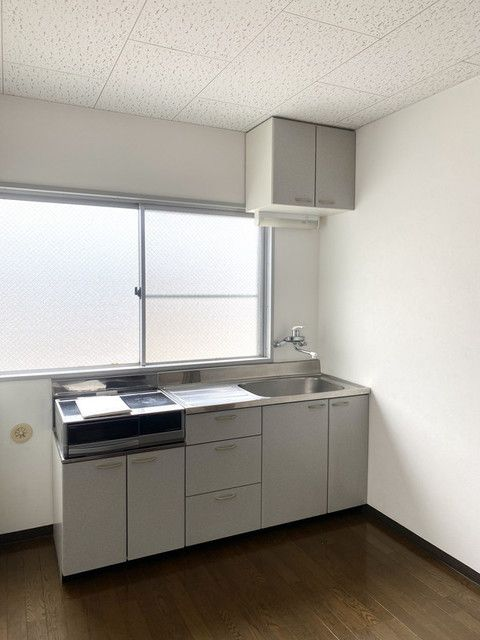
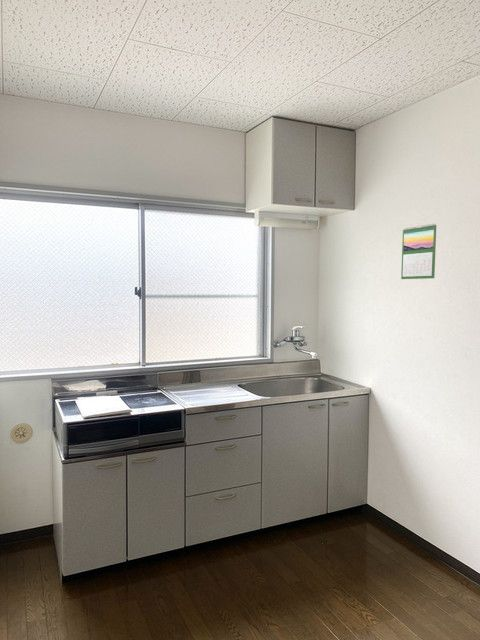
+ calendar (418, 252)
